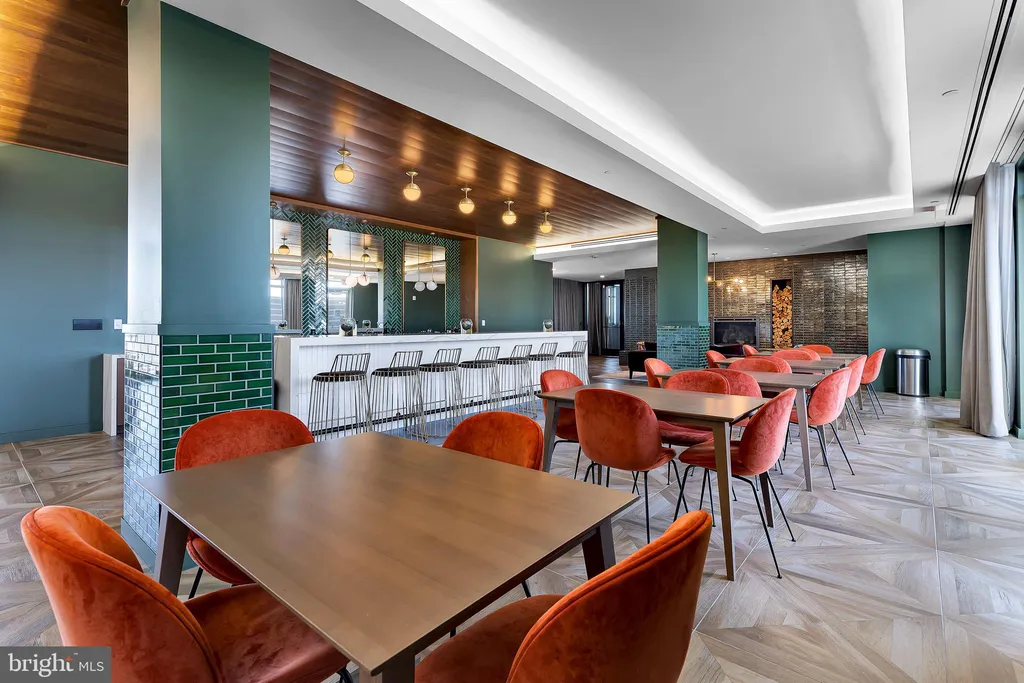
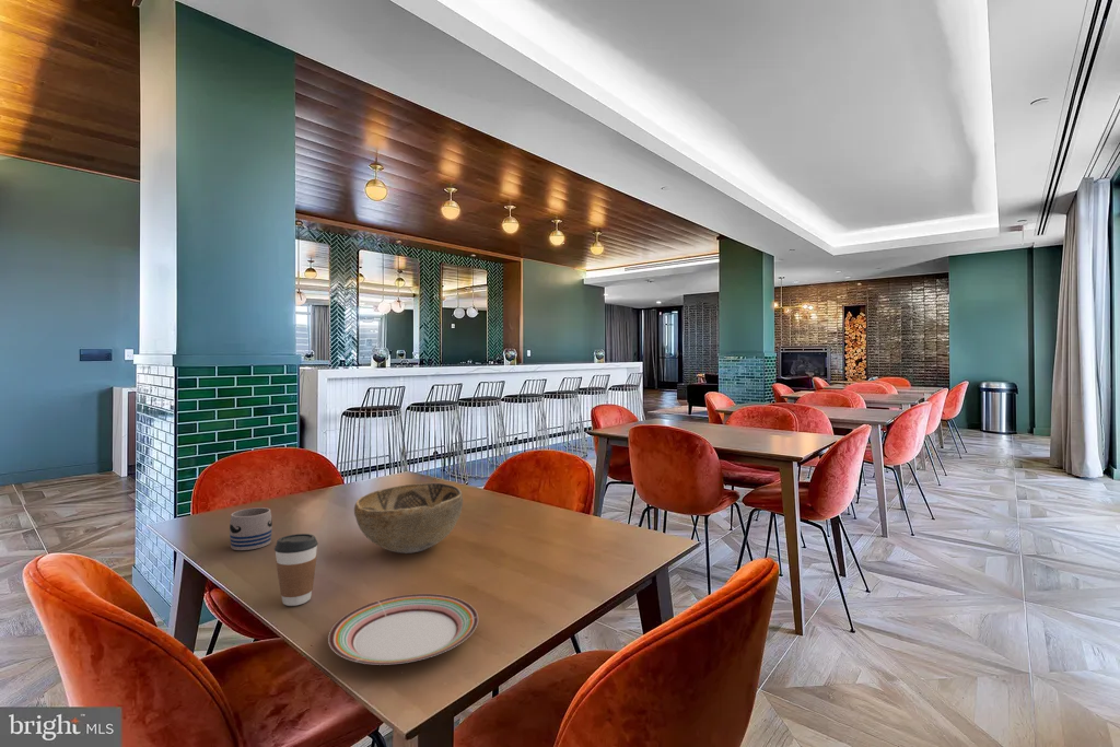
+ mug (249, 526)
+ decorative bowl (409, 520)
+ plate (406, 630)
+ coffee cup (296, 569)
